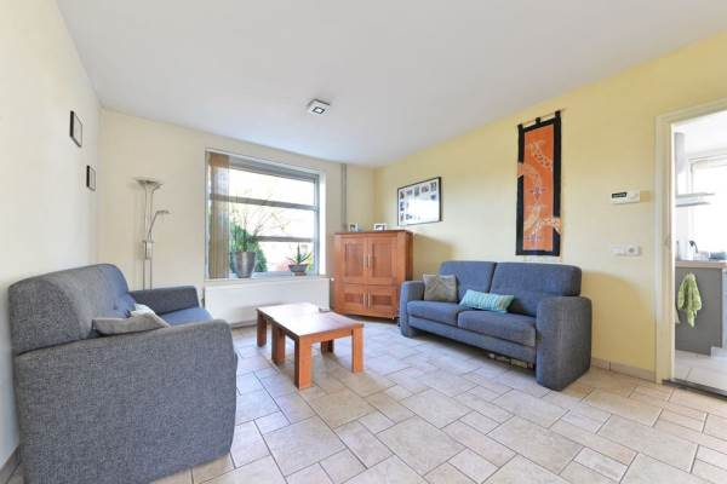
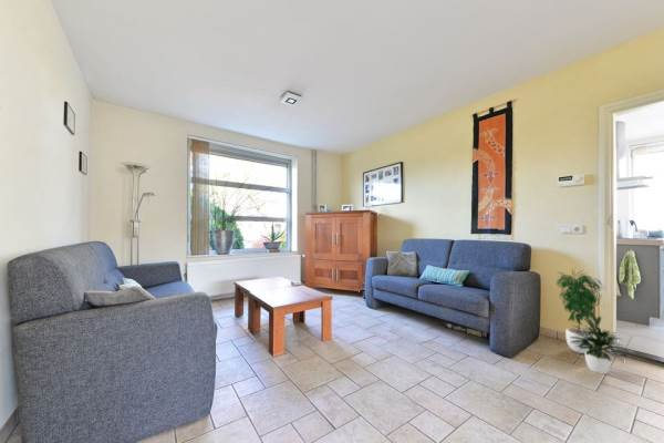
+ potted plant (584, 315)
